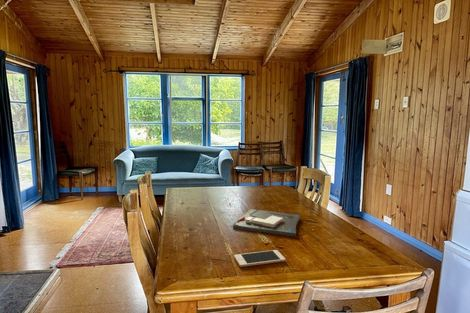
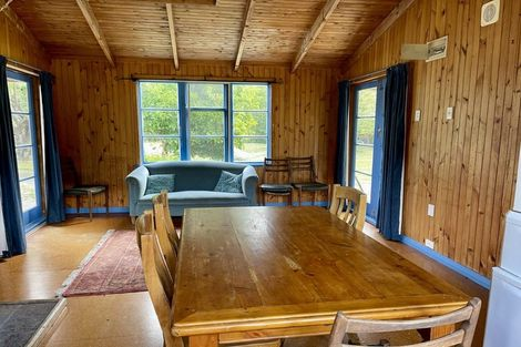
- board game (267, 219)
- cell phone (259, 258)
